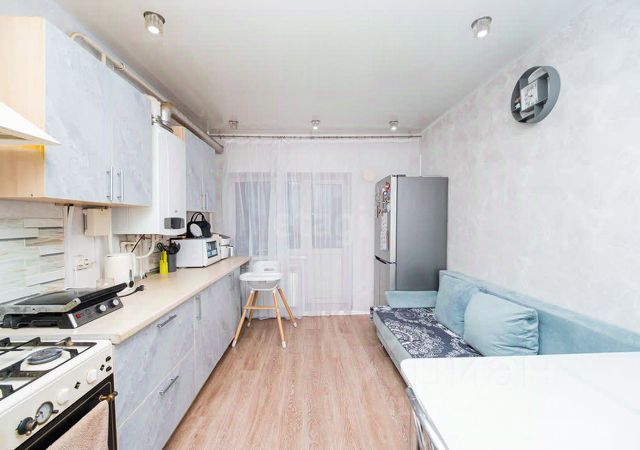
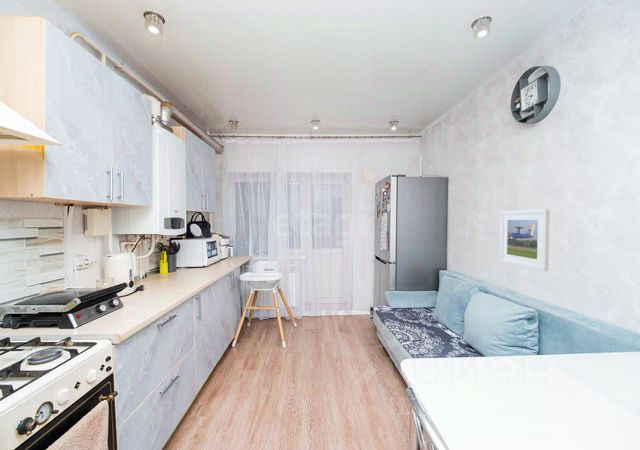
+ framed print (522, 238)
